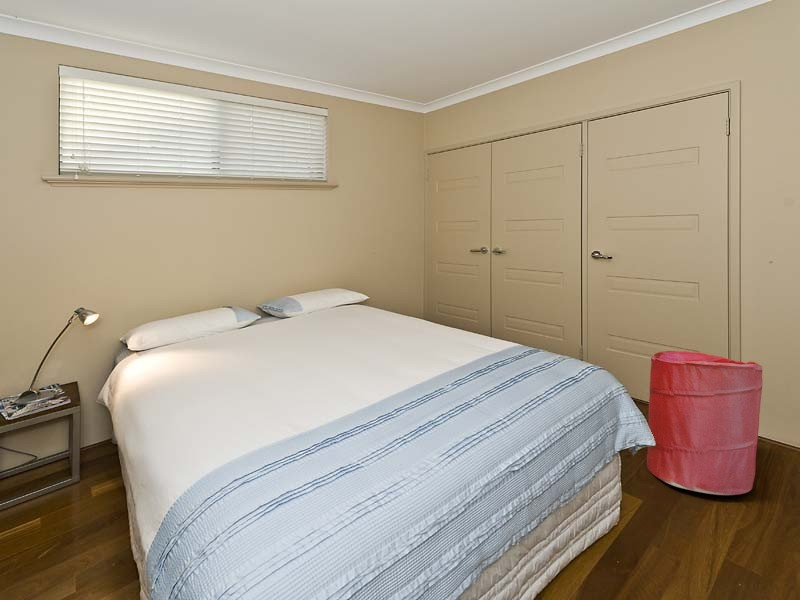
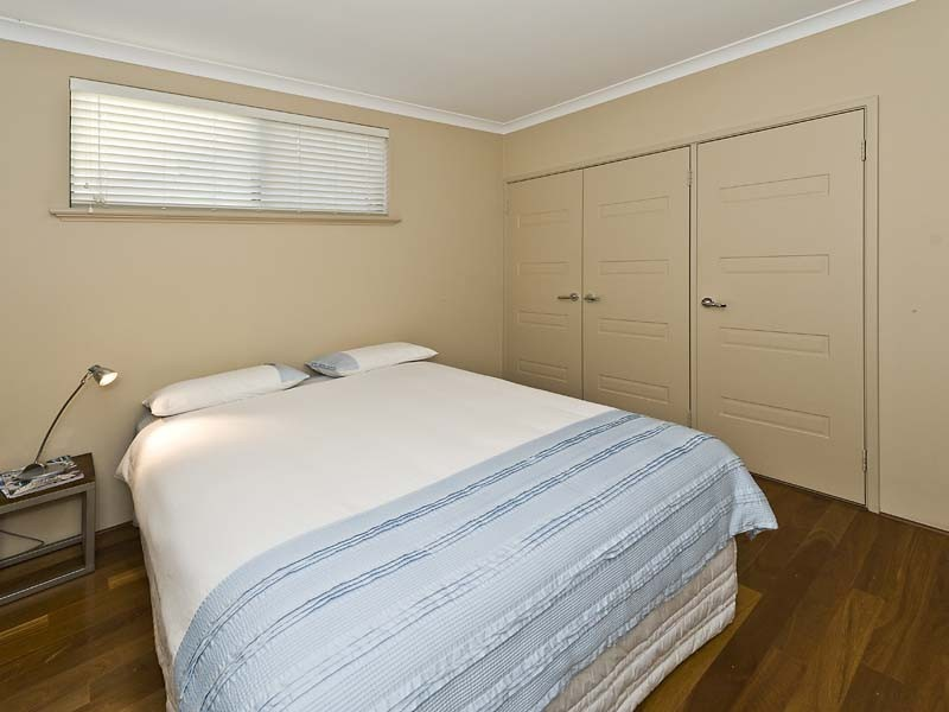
- laundry hamper (701, 415)
